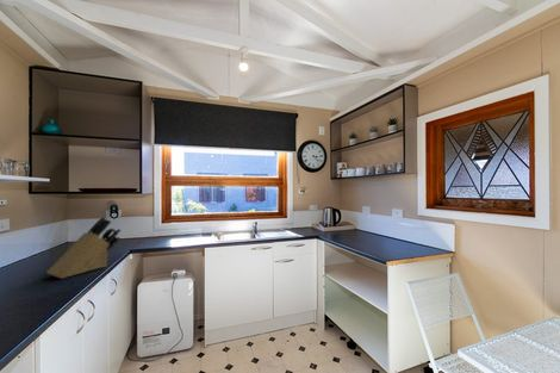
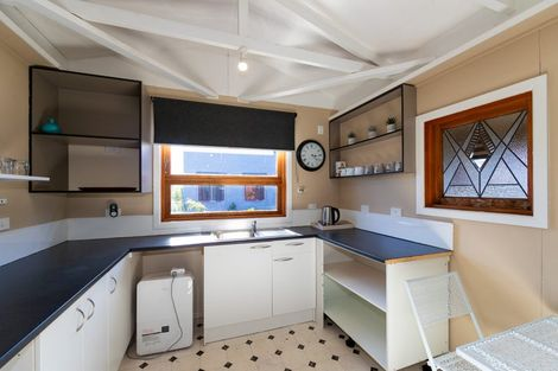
- knife block (87, 243)
